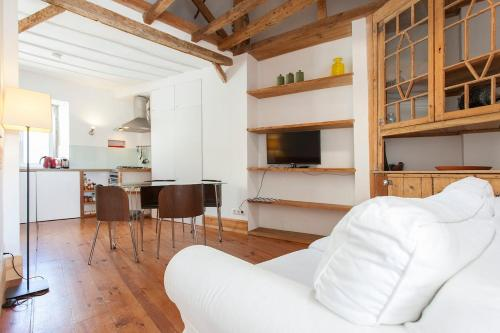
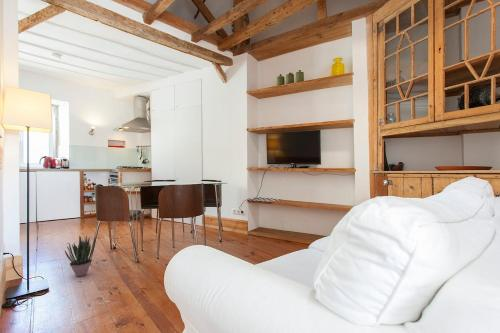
+ potted plant (81, 254)
